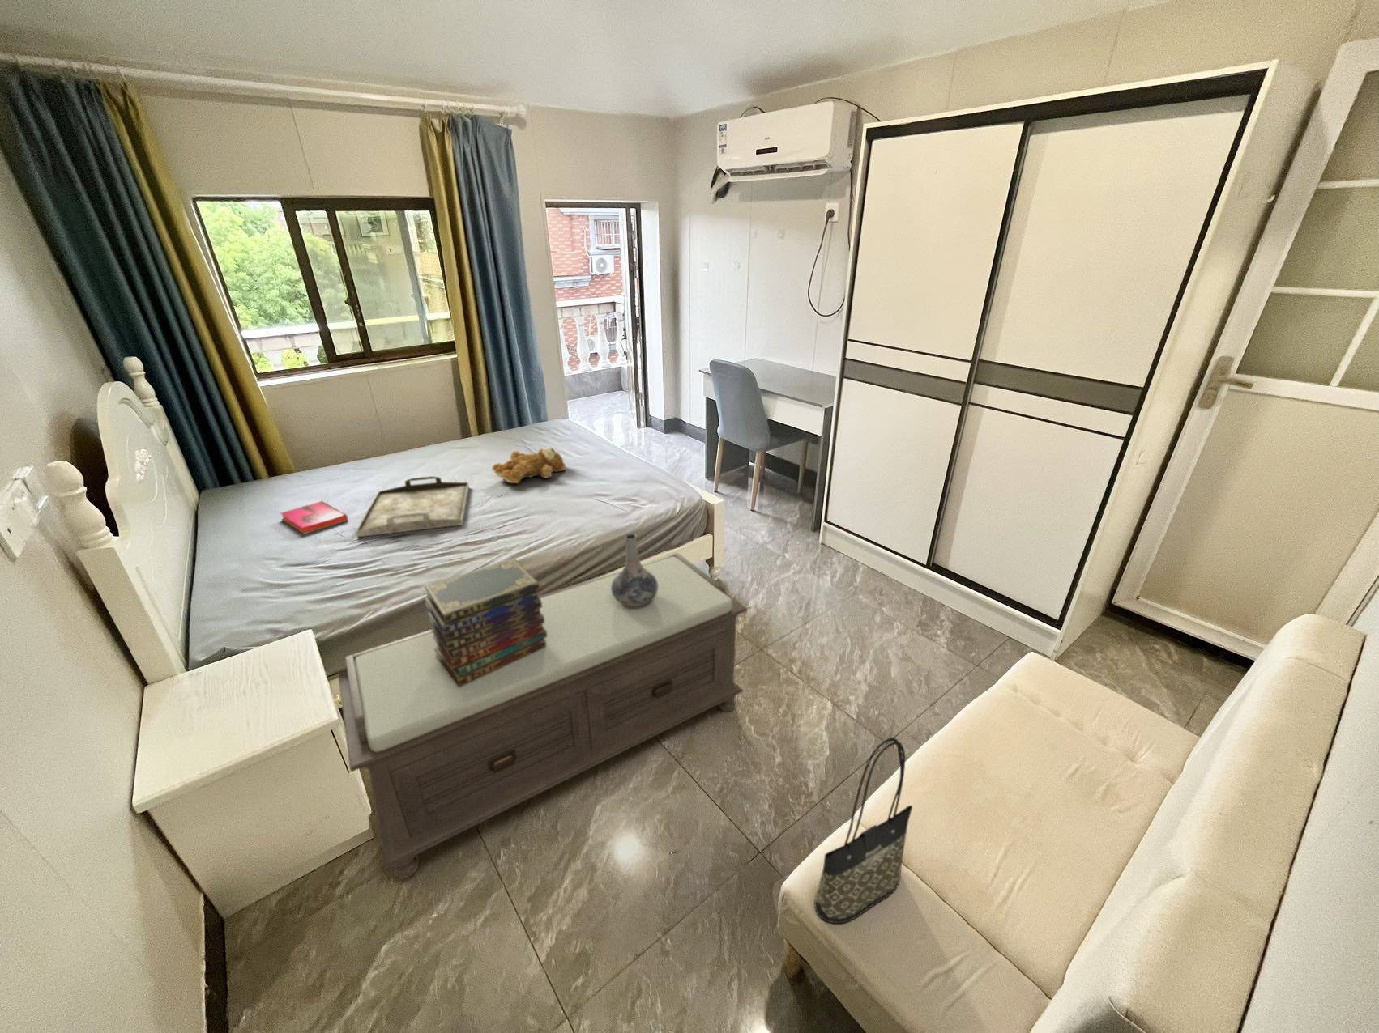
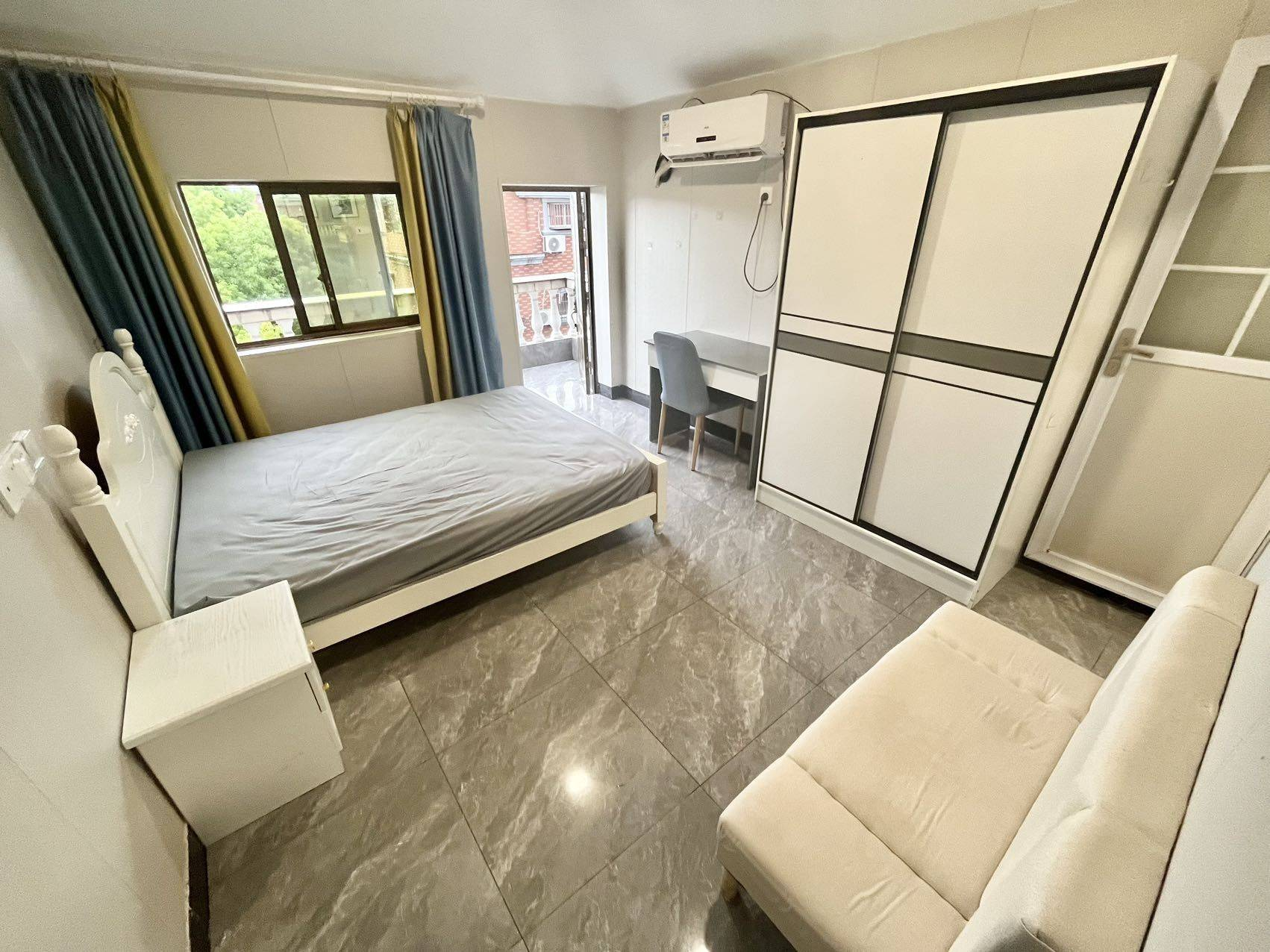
- tote bag (874, 825)
- decorative vase (634, 567)
- teddy bear (529, 464)
- book stack (486, 617)
- serving tray (417, 502)
- hardback book (314, 516)
- bench (566, 687)
